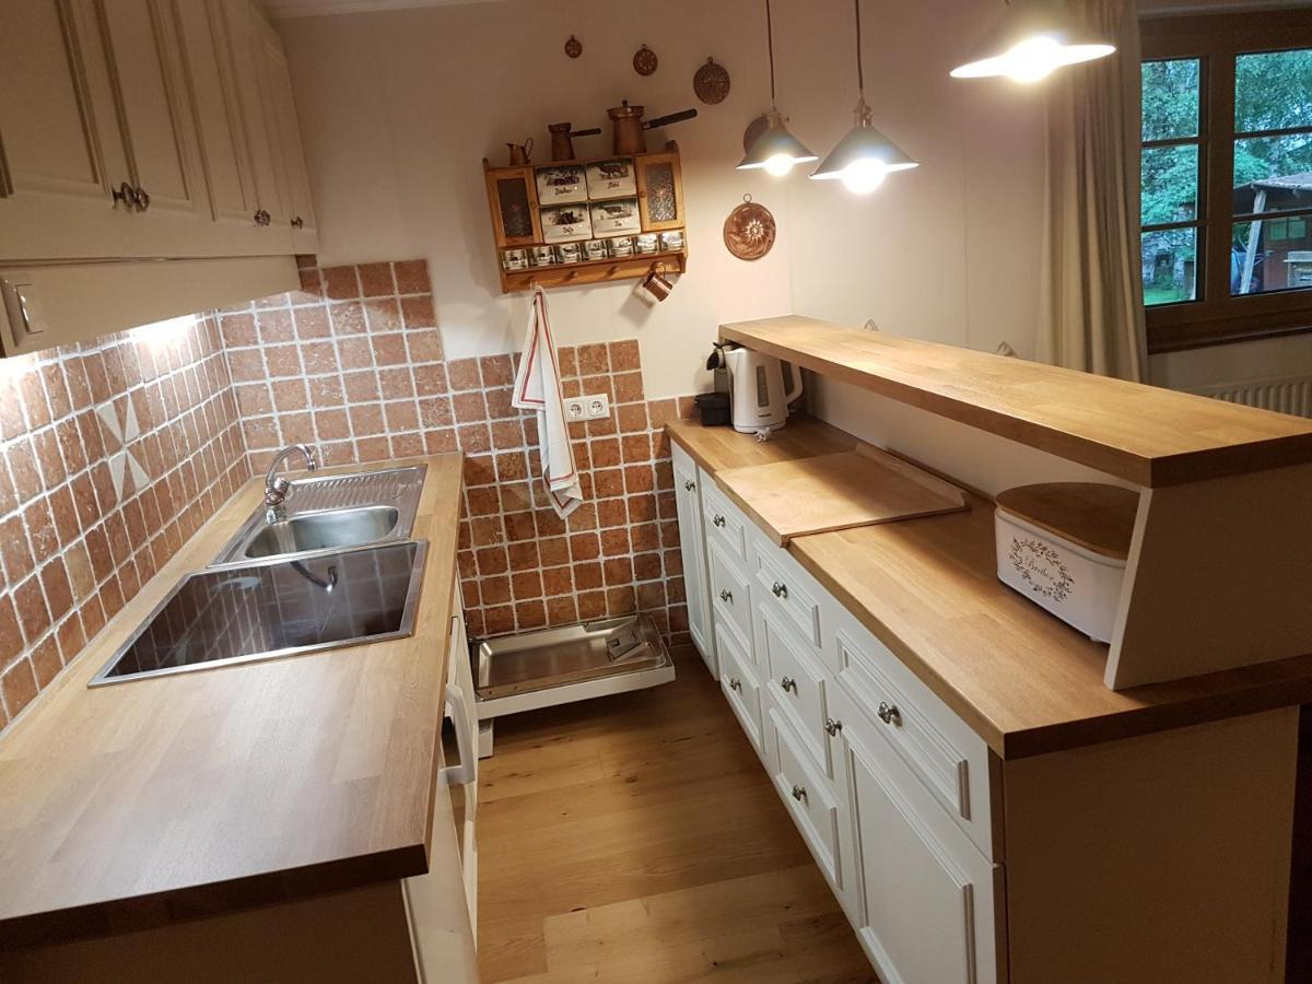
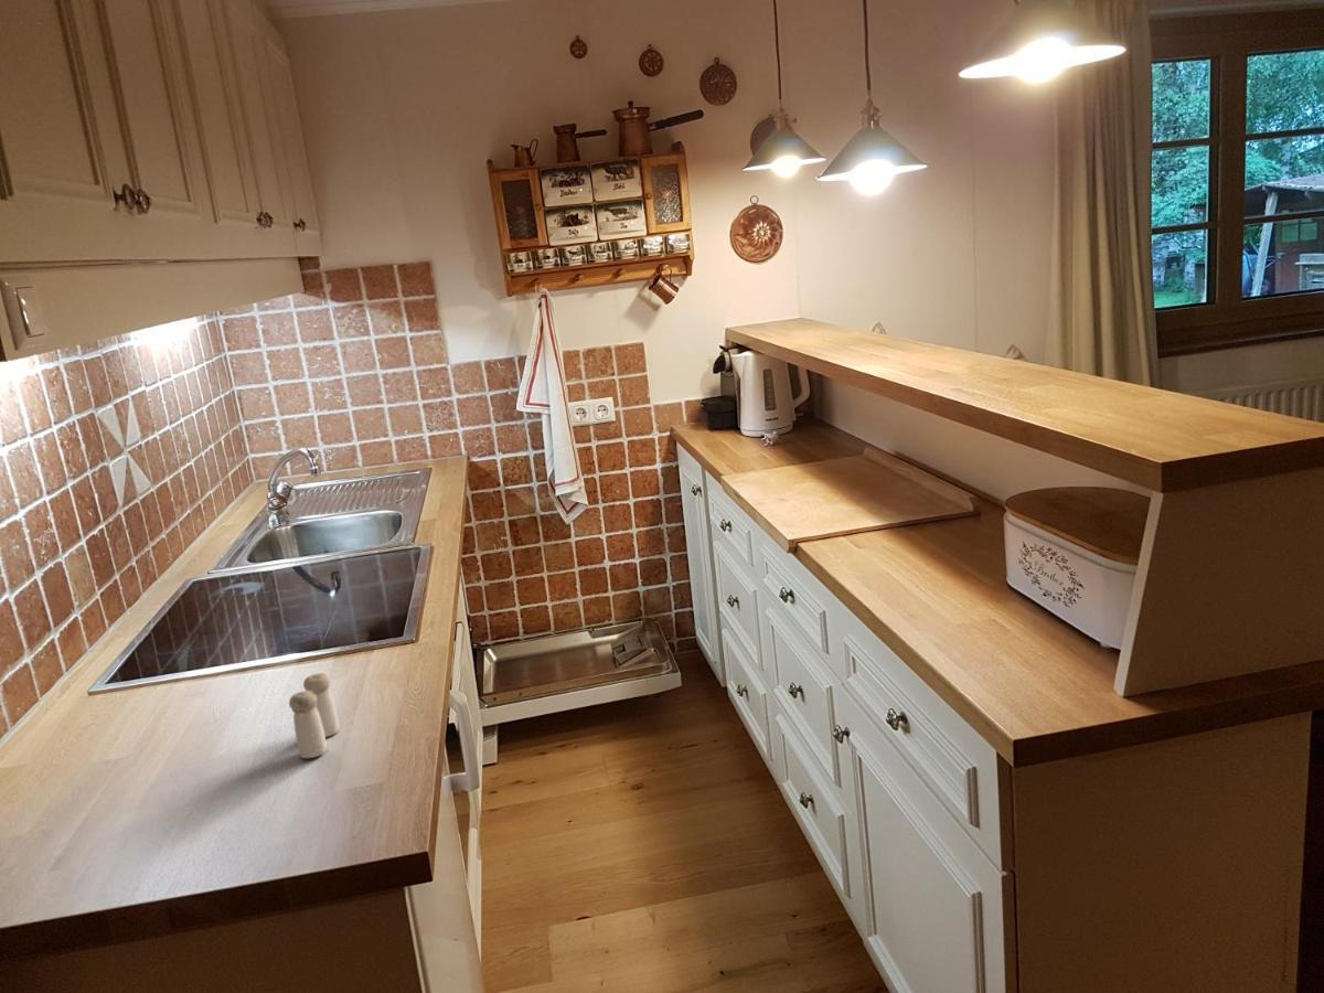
+ salt and pepper shaker (314, 713)
